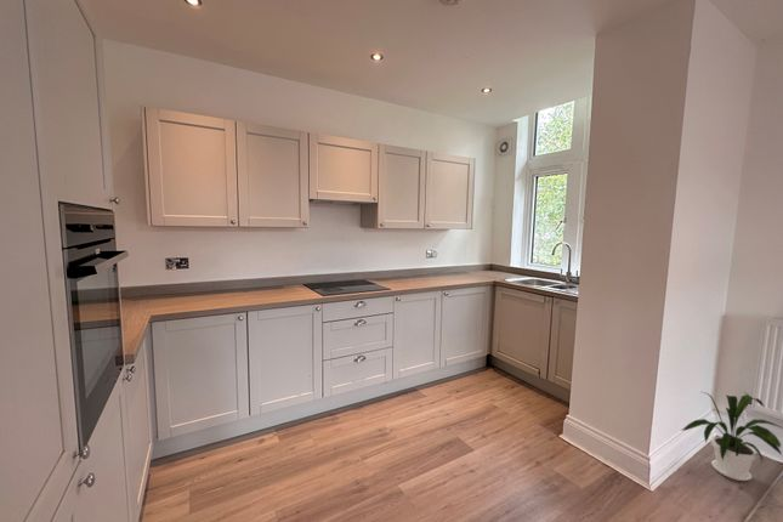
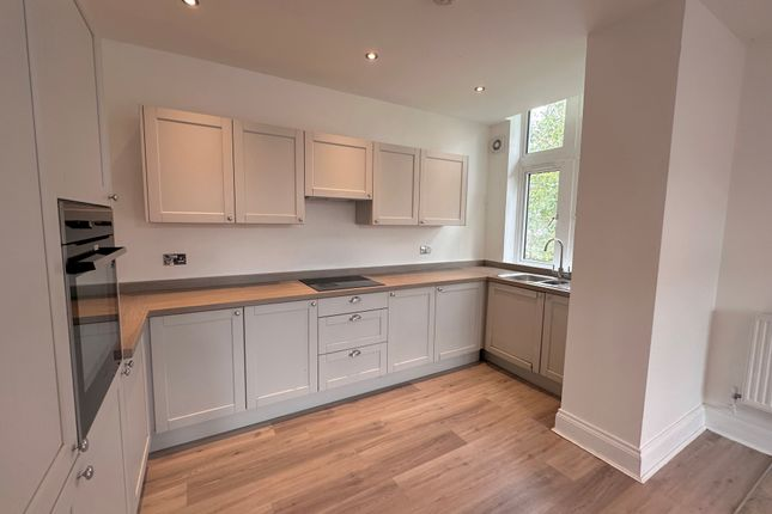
- house plant (736, 432)
